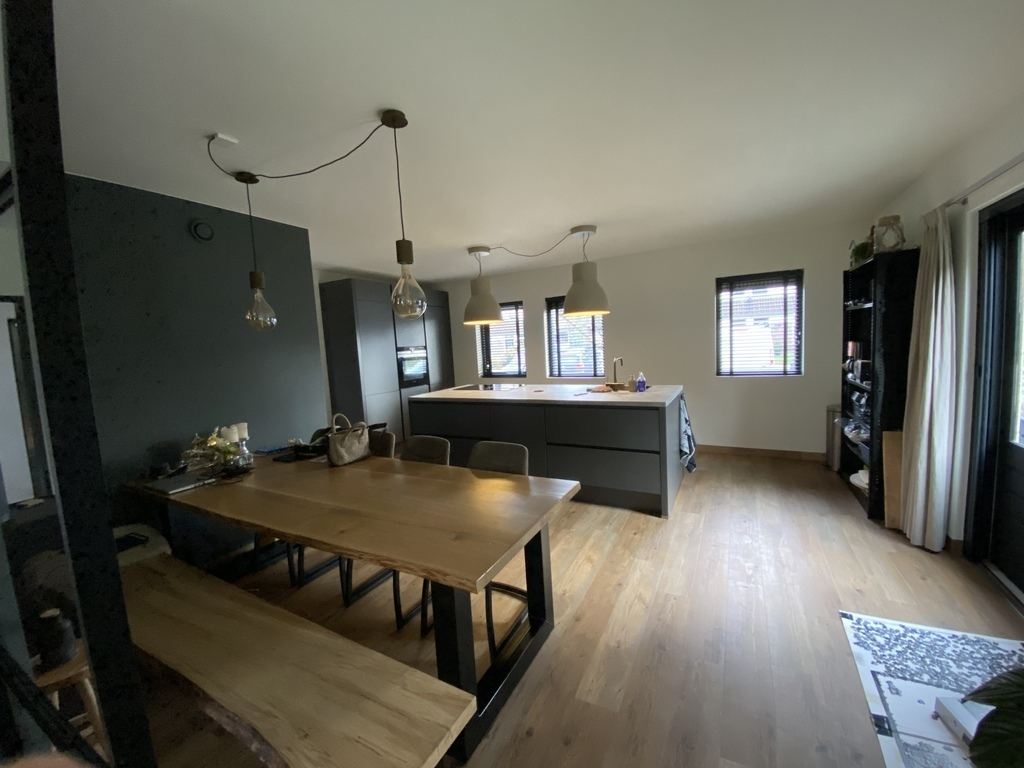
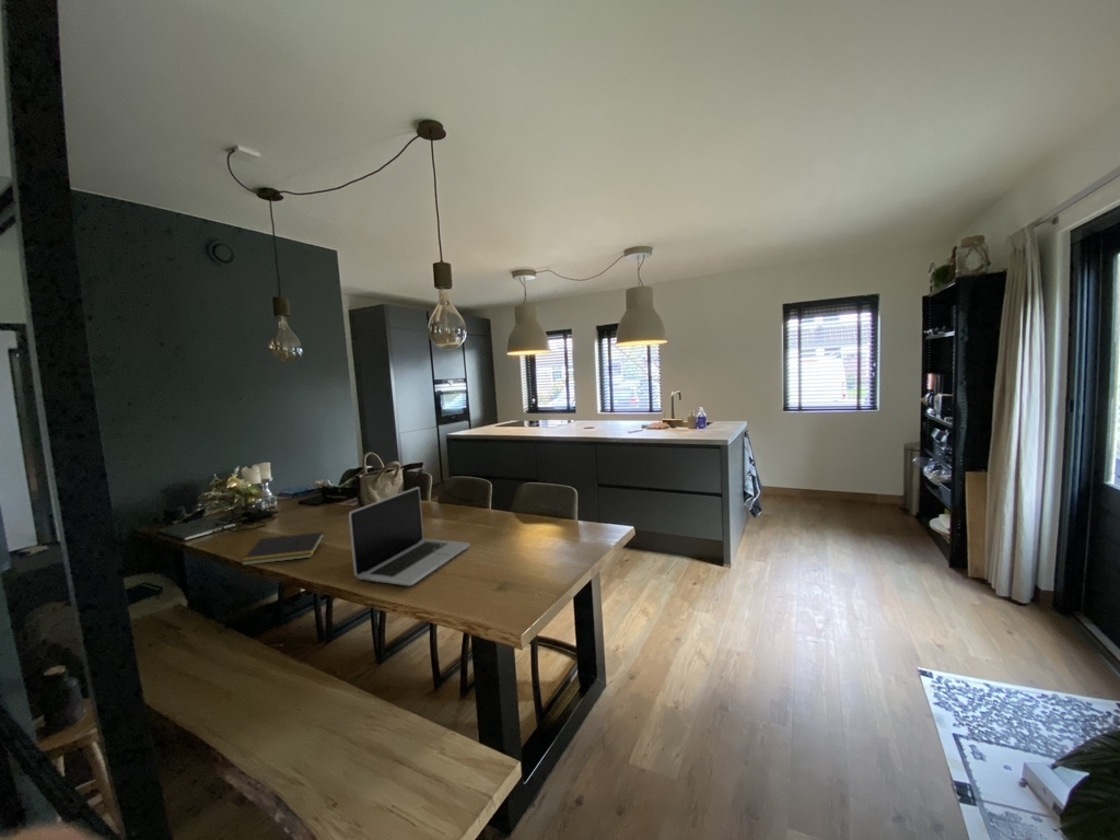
+ notepad (284, 547)
+ laptop (415, 530)
